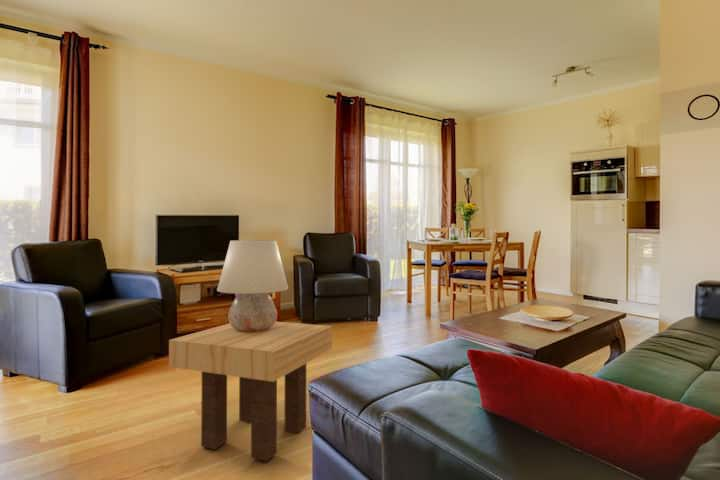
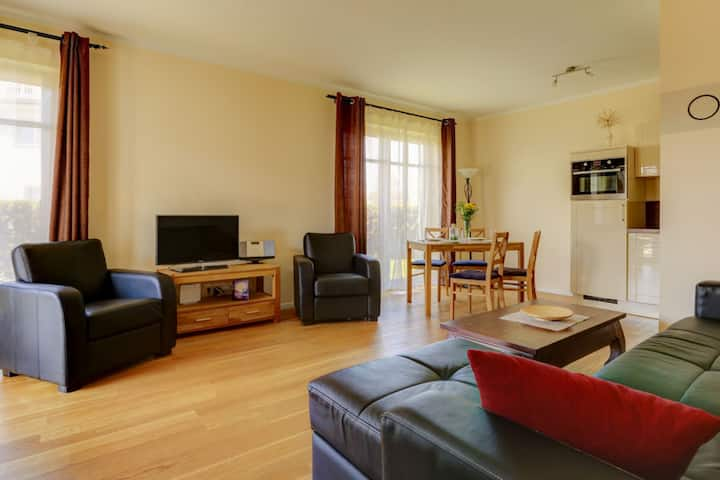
- side table (256, 384)
- table lamp (253, 284)
